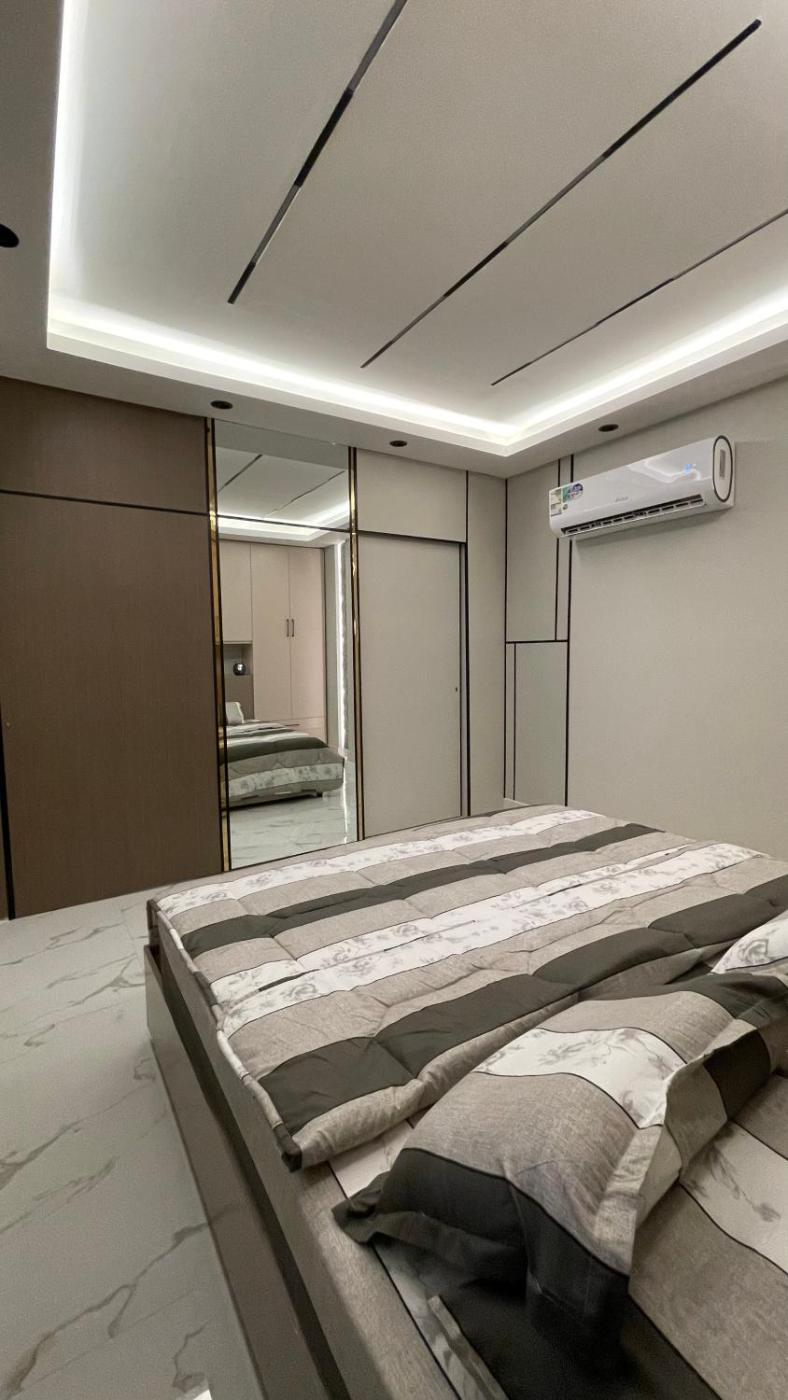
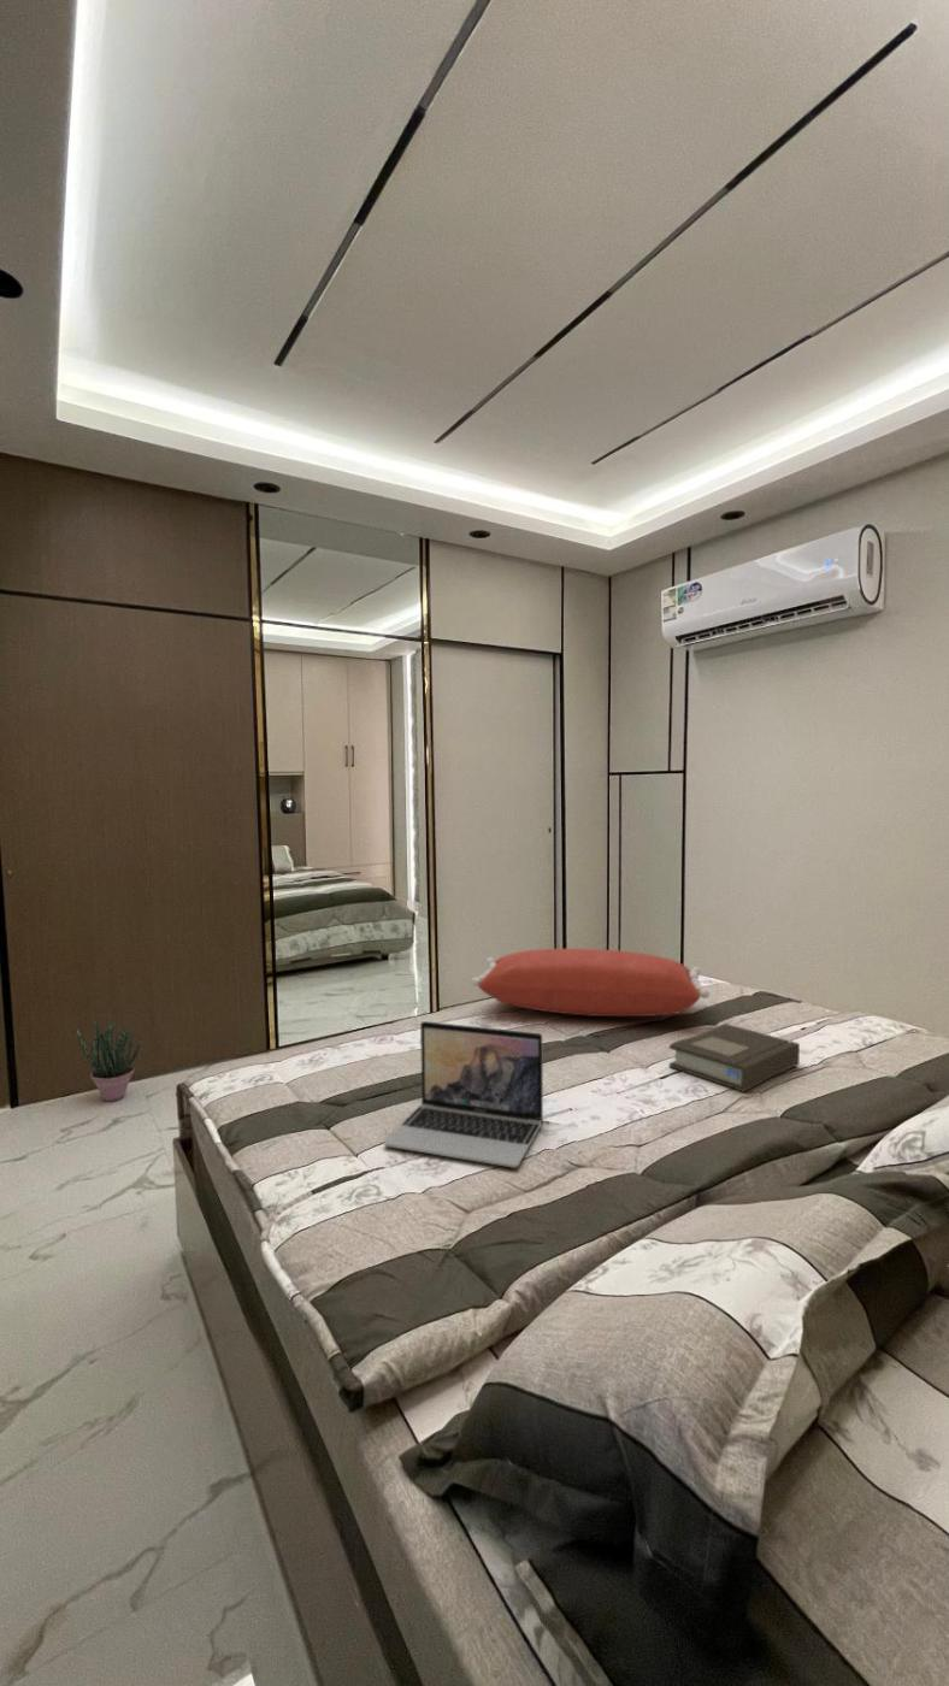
+ pillow (588, 979)
+ book (733, 1054)
+ potted plant (110, 1060)
+ laptop (465, 1089)
